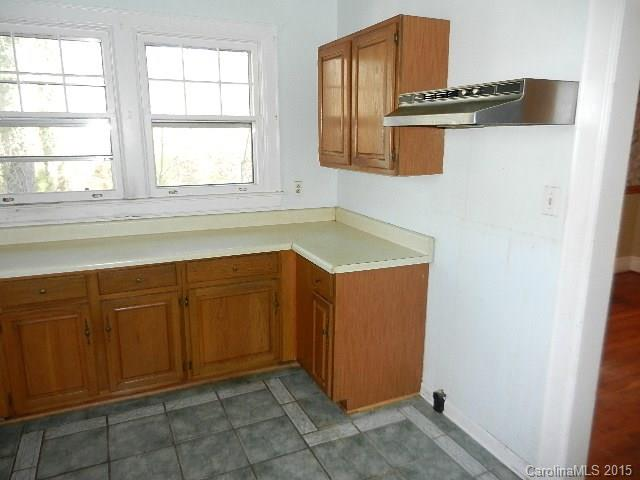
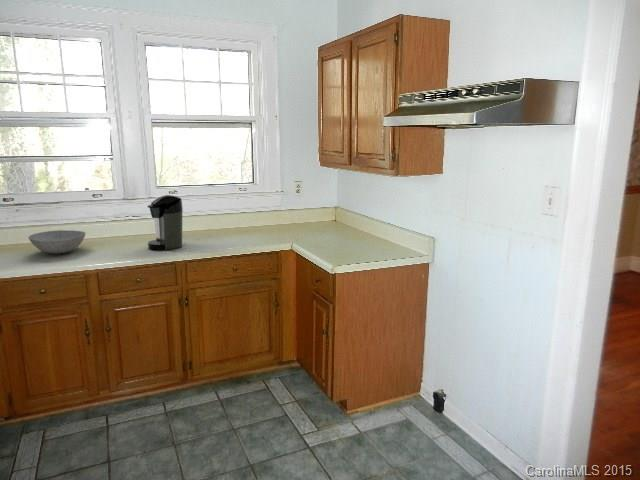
+ bowl (58, 243)
+ coffee maker (163, 219)
